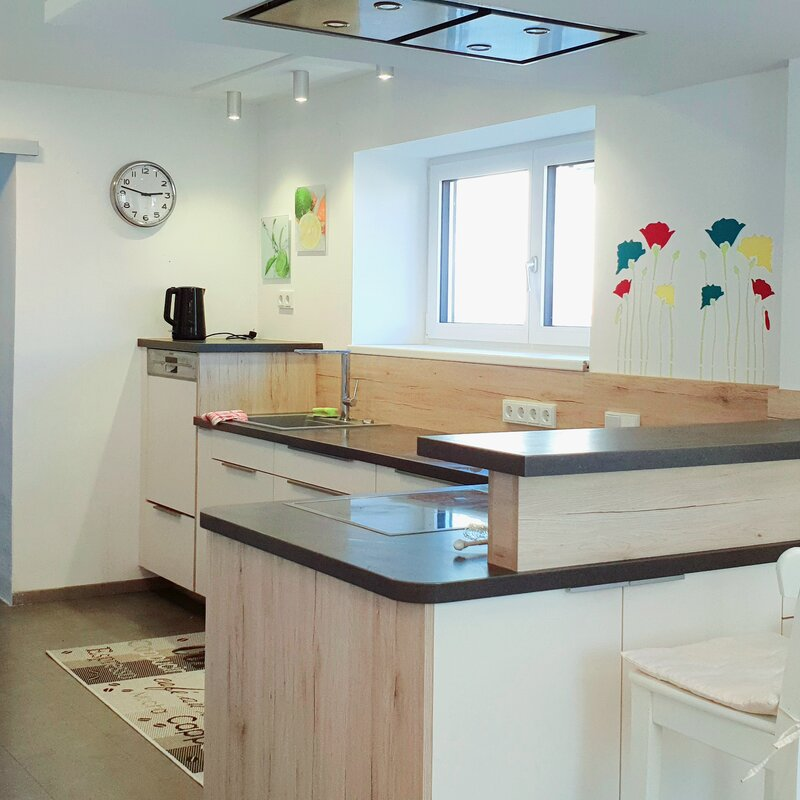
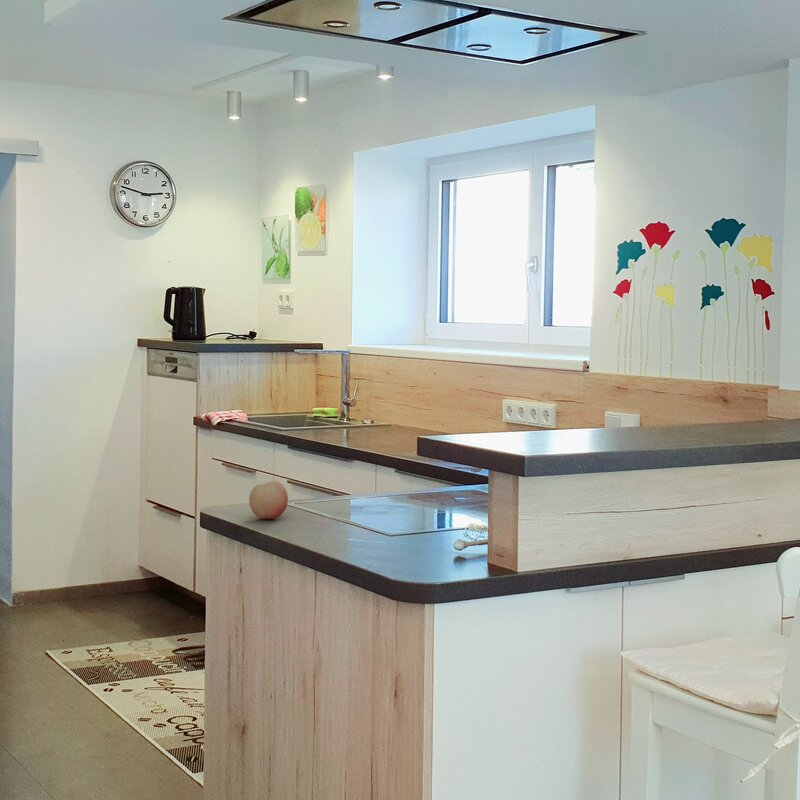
+ fruit (268, 499)
